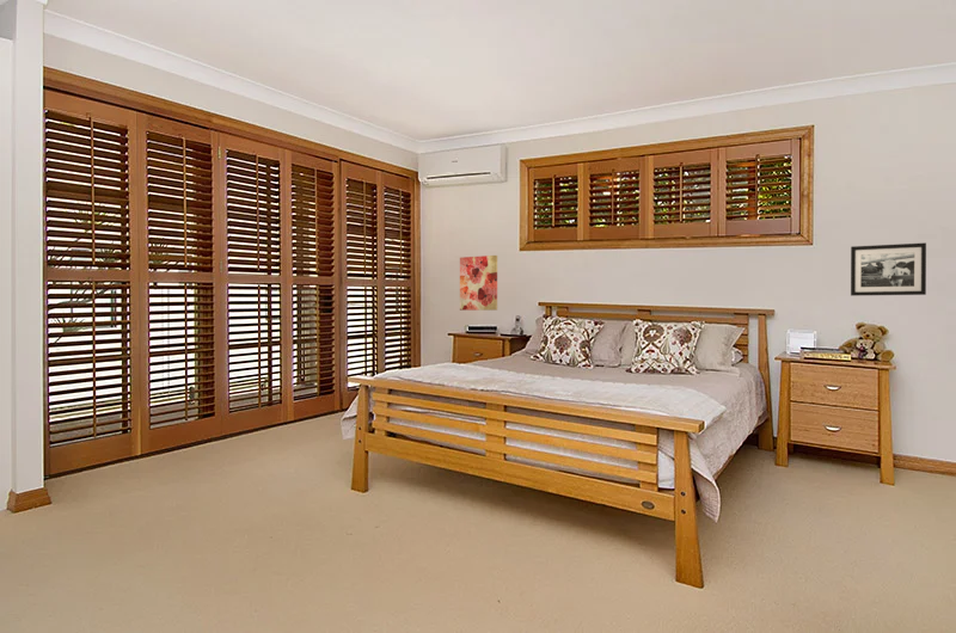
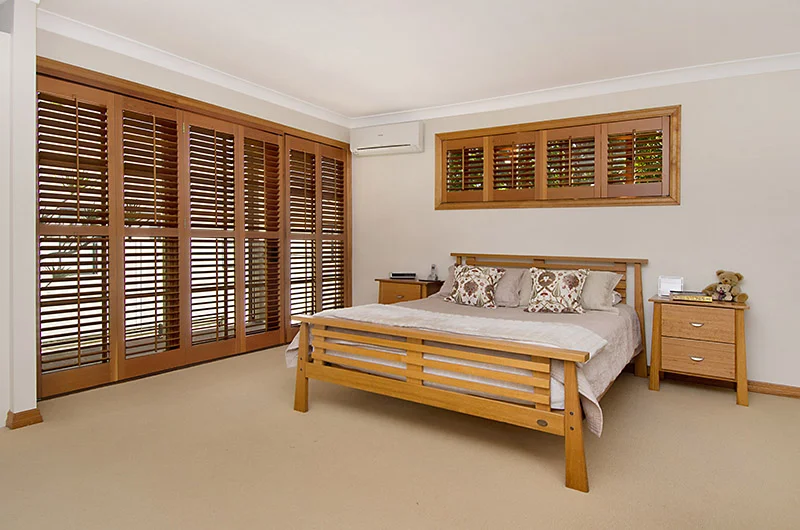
- picture frame (887, 270)
- wall art (478, 283)
